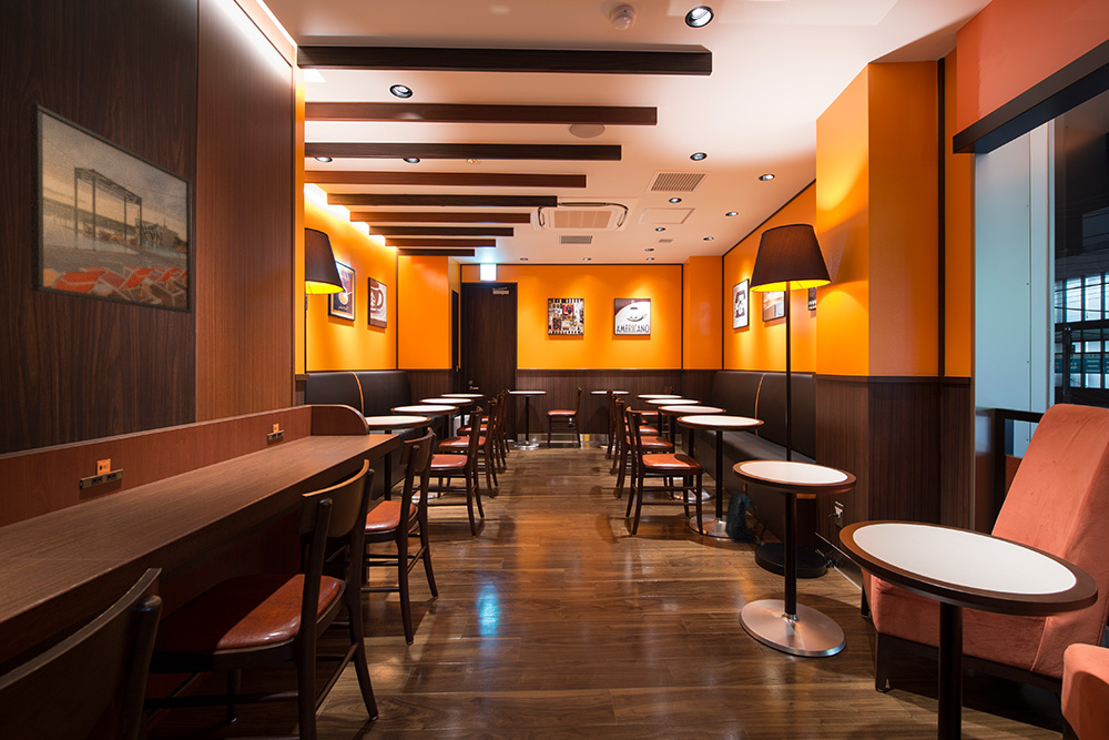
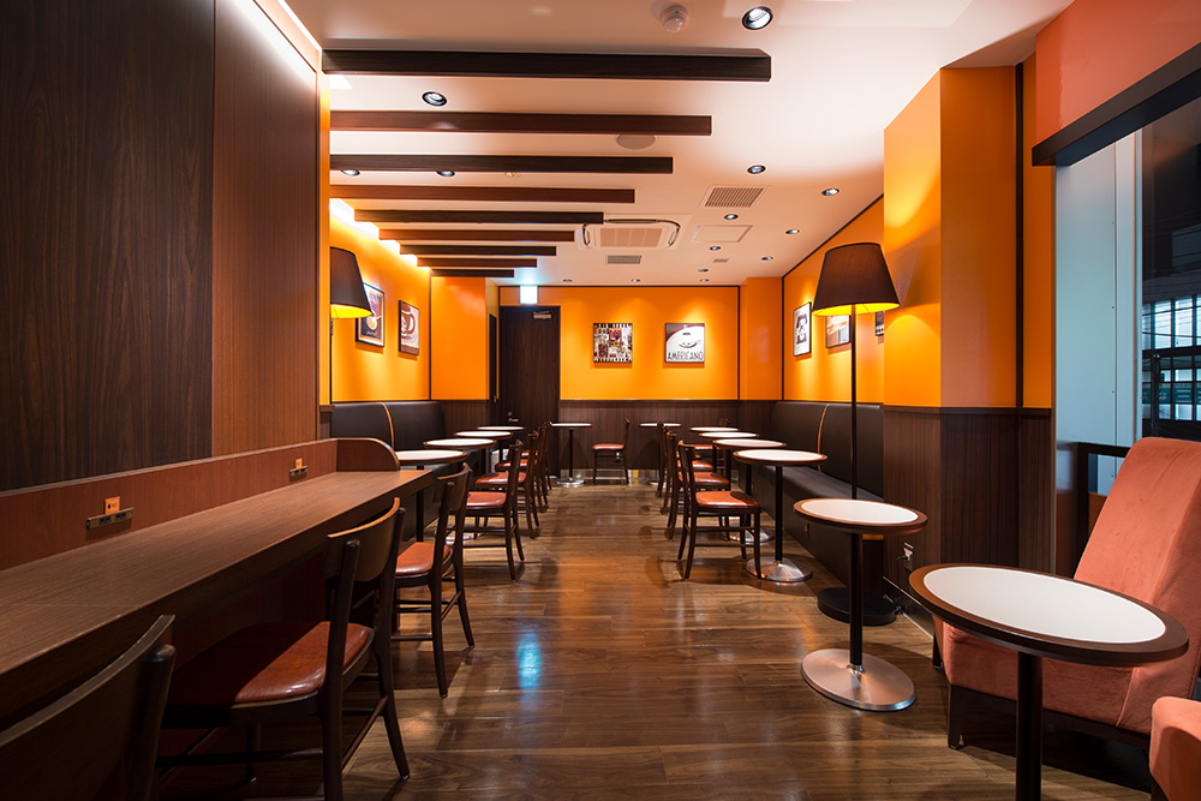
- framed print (124, 226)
- backpack (745, 514)
